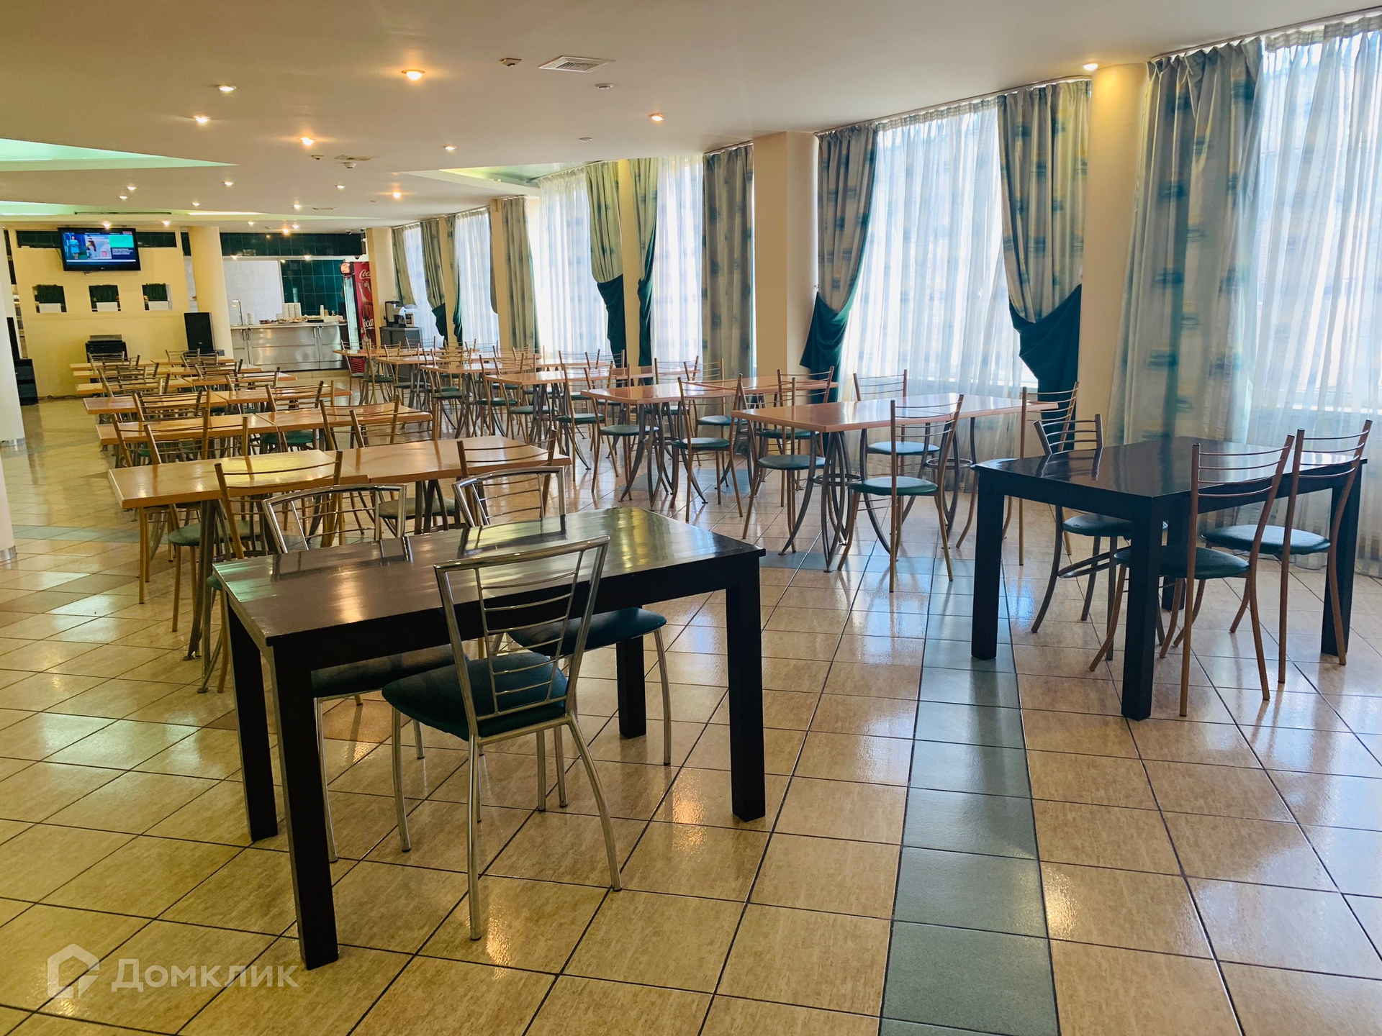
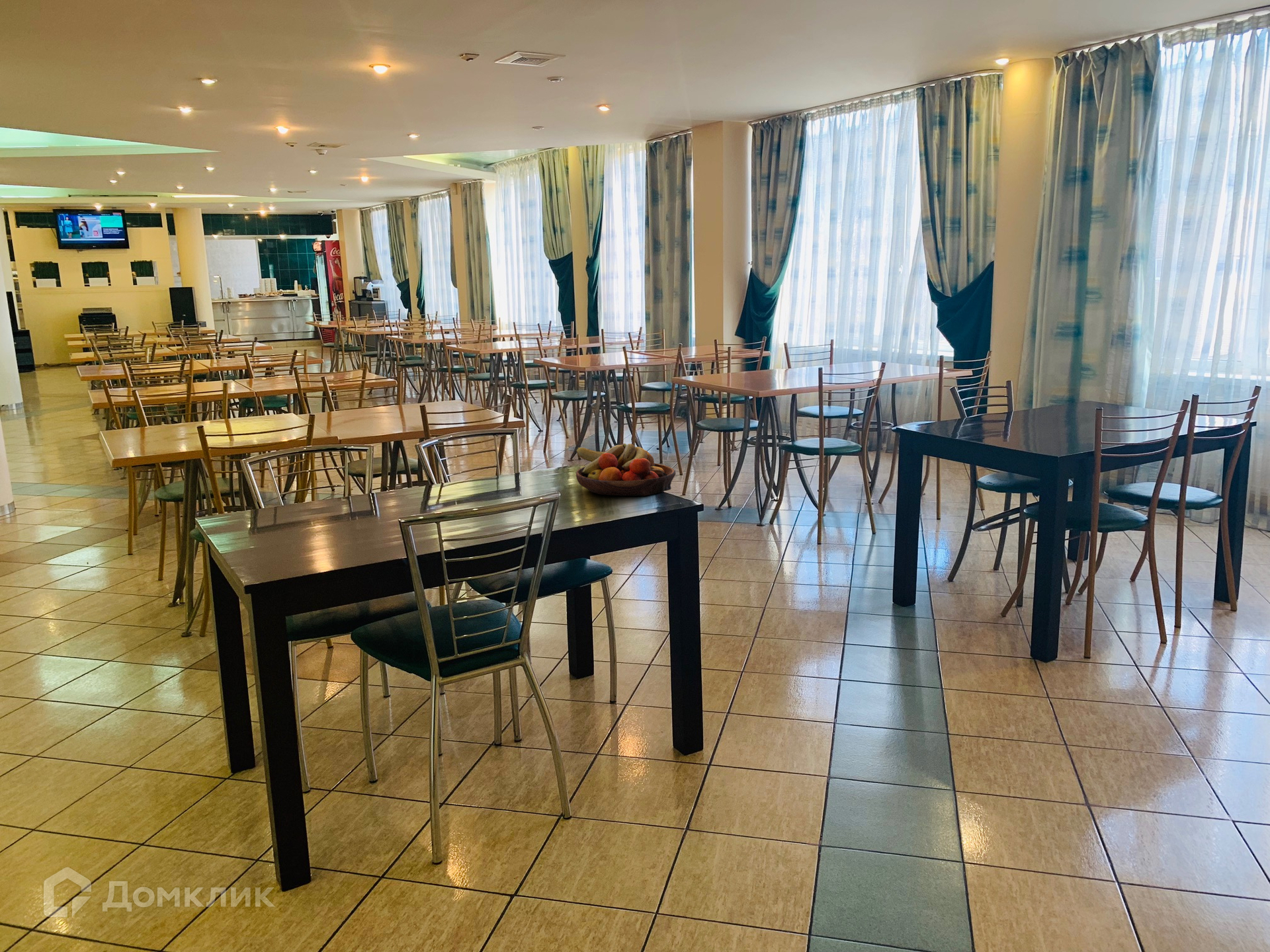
+ fruit bowl (624, 467)
